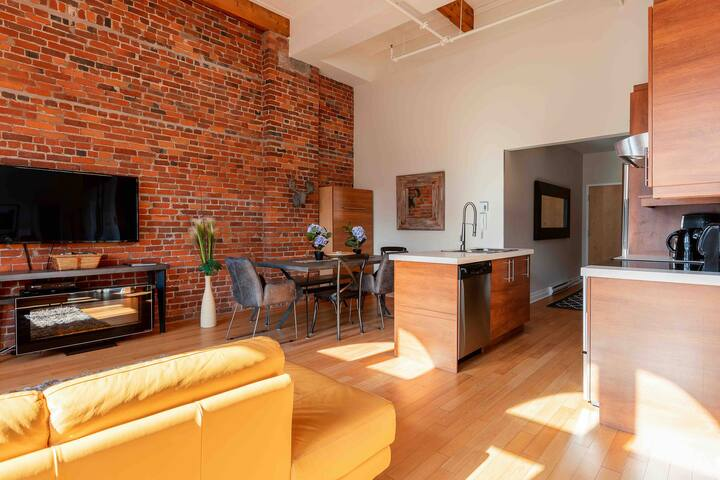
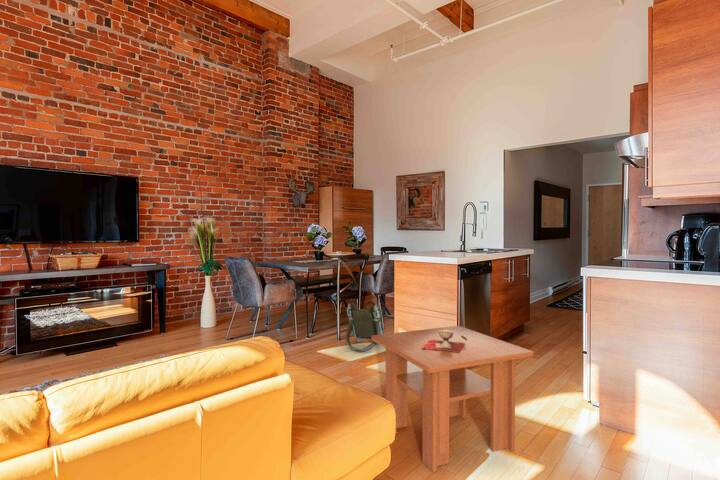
+ decorative bowl (444, 338)
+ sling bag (365, 322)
+ coffee table (446, 390)
